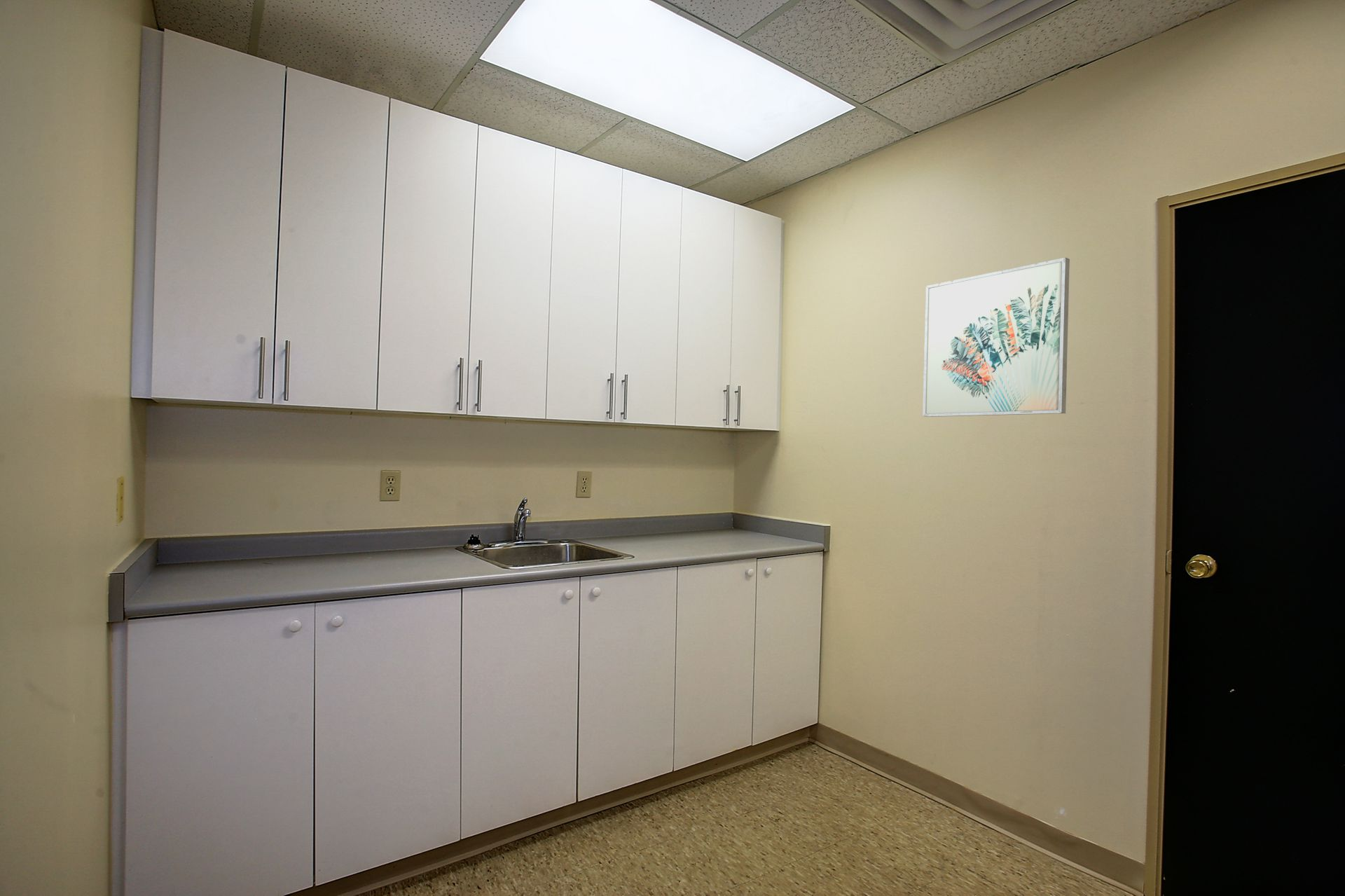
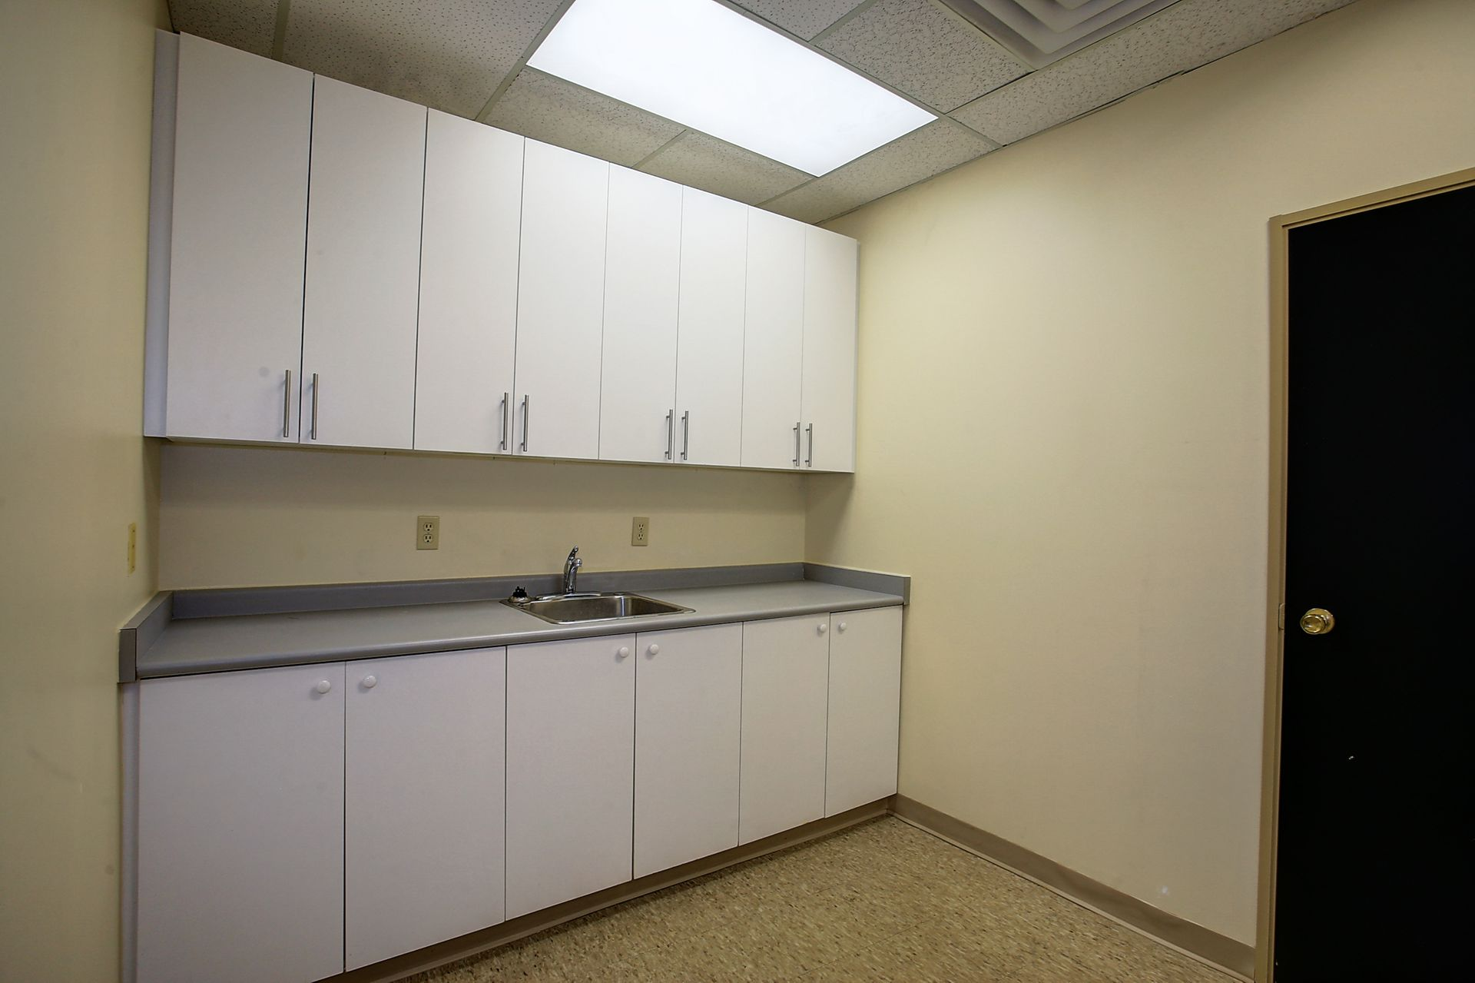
- wall art (990, 344)
